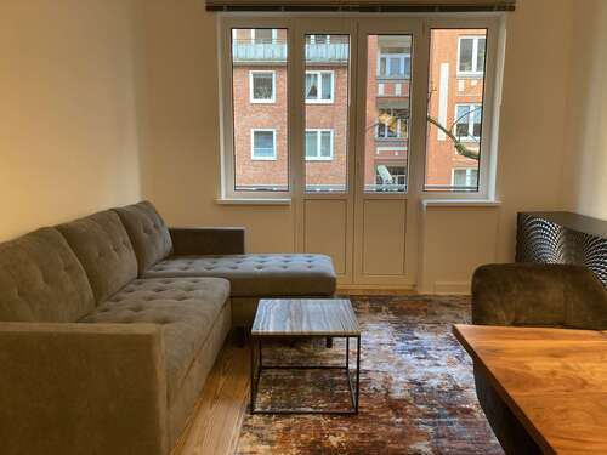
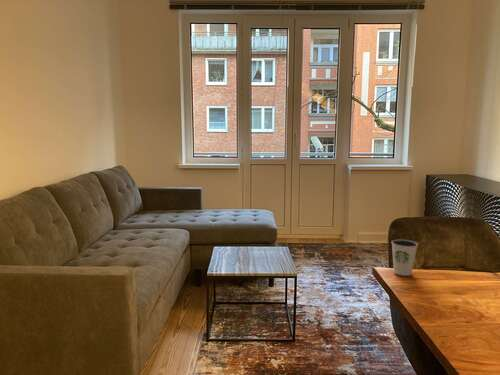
+ dixie cup (403, 258)
